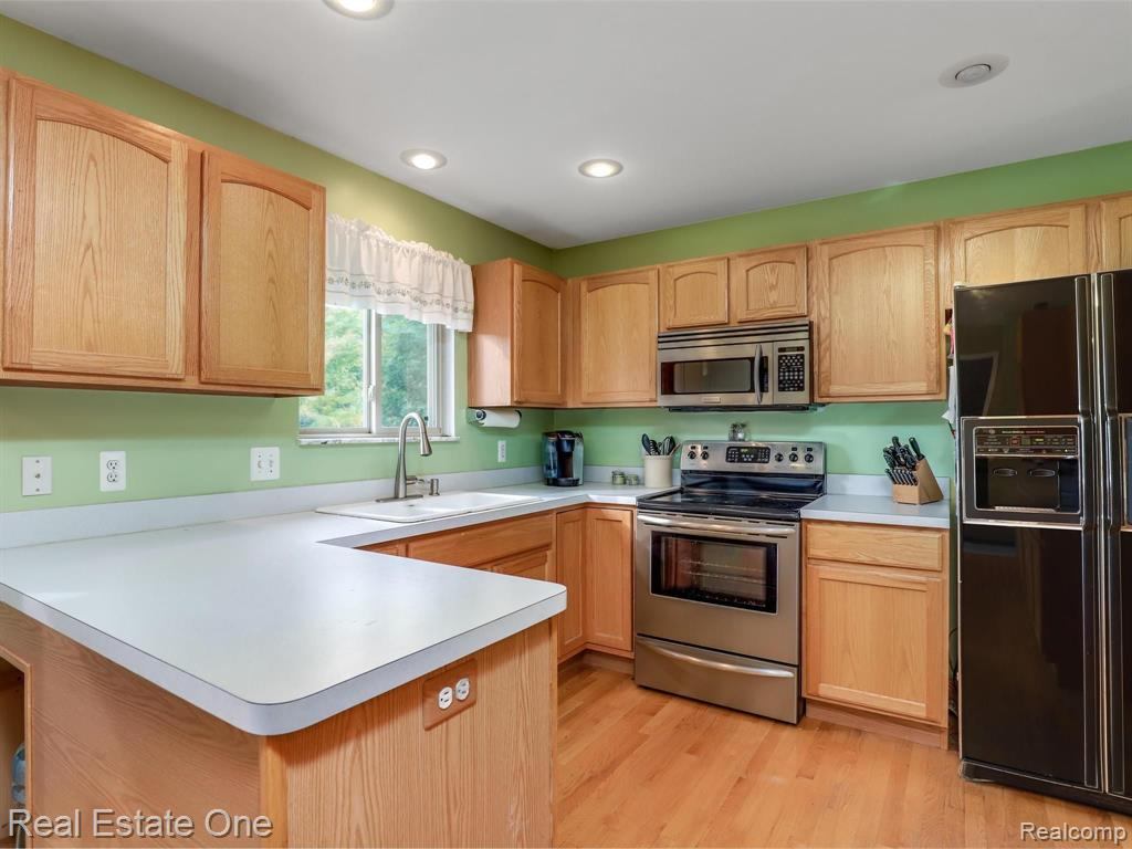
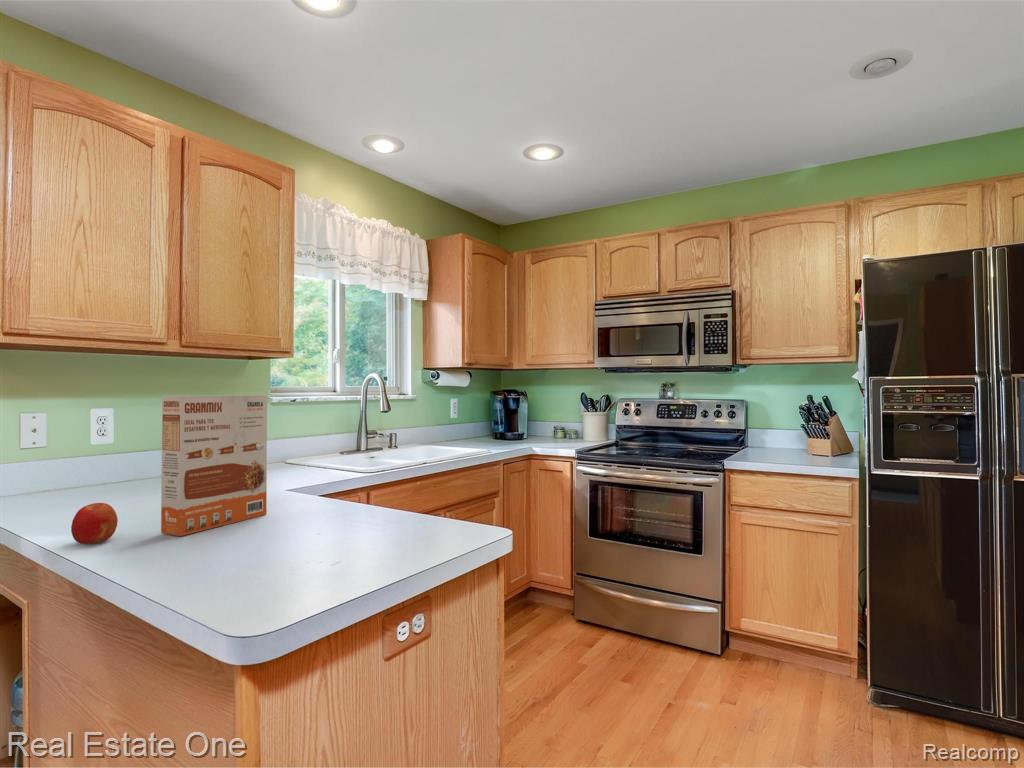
+ fruit (94, 522)
+ cereal box (217, 459)
